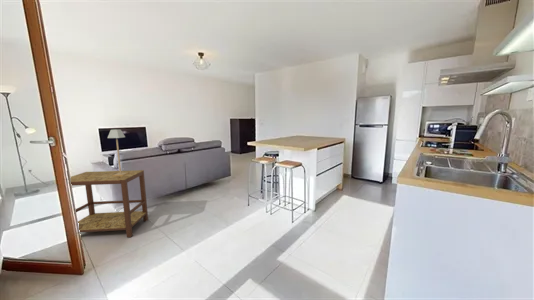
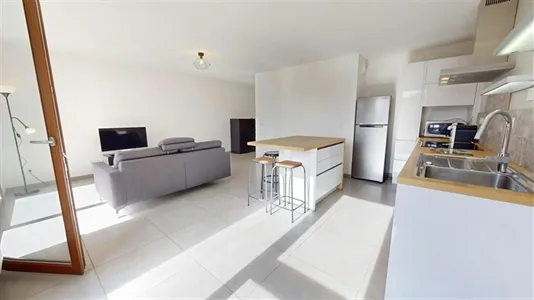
- side table (107, 202)
- table lamp (118, 152)
